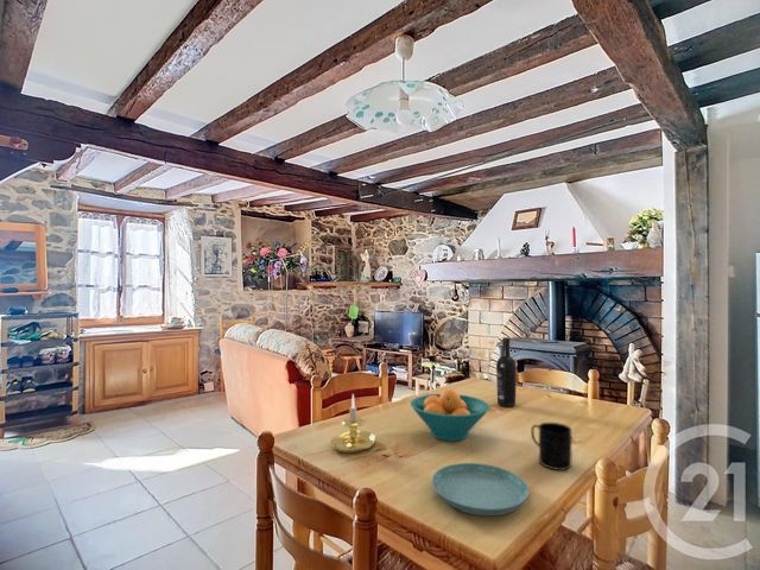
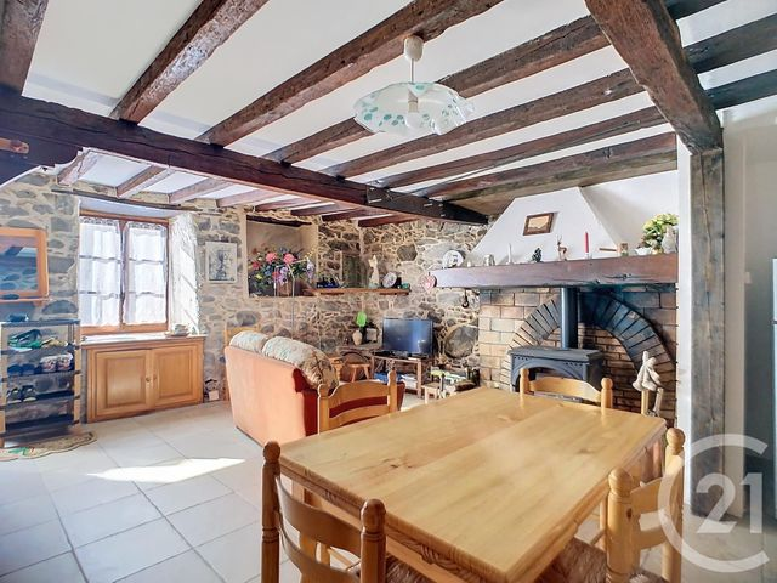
- candle holder (350, 420)
- fruit bowl (449, 412)
- saucer (479, 488)
- wine bottle (506, 370)
- mug (550, 444)
